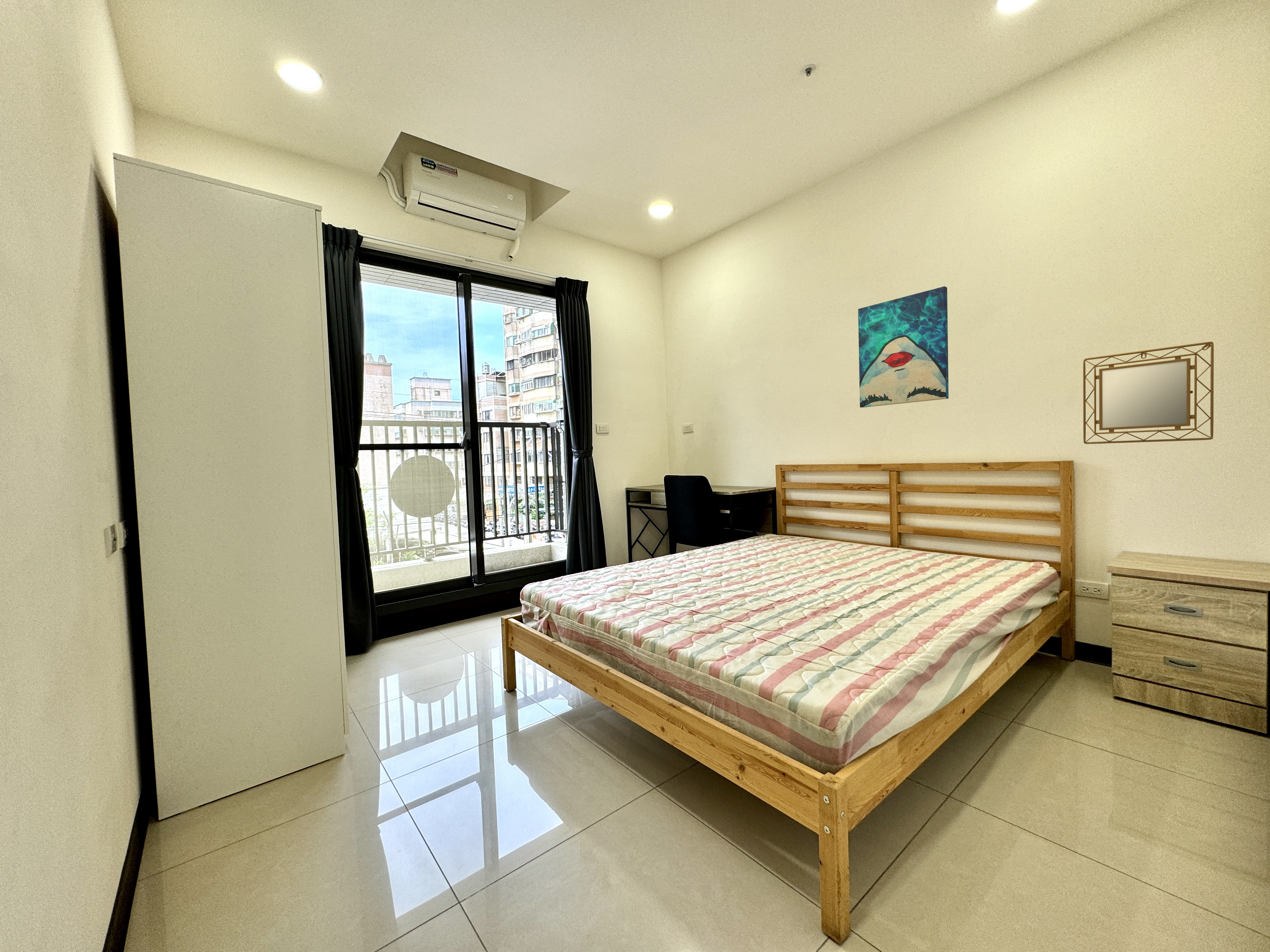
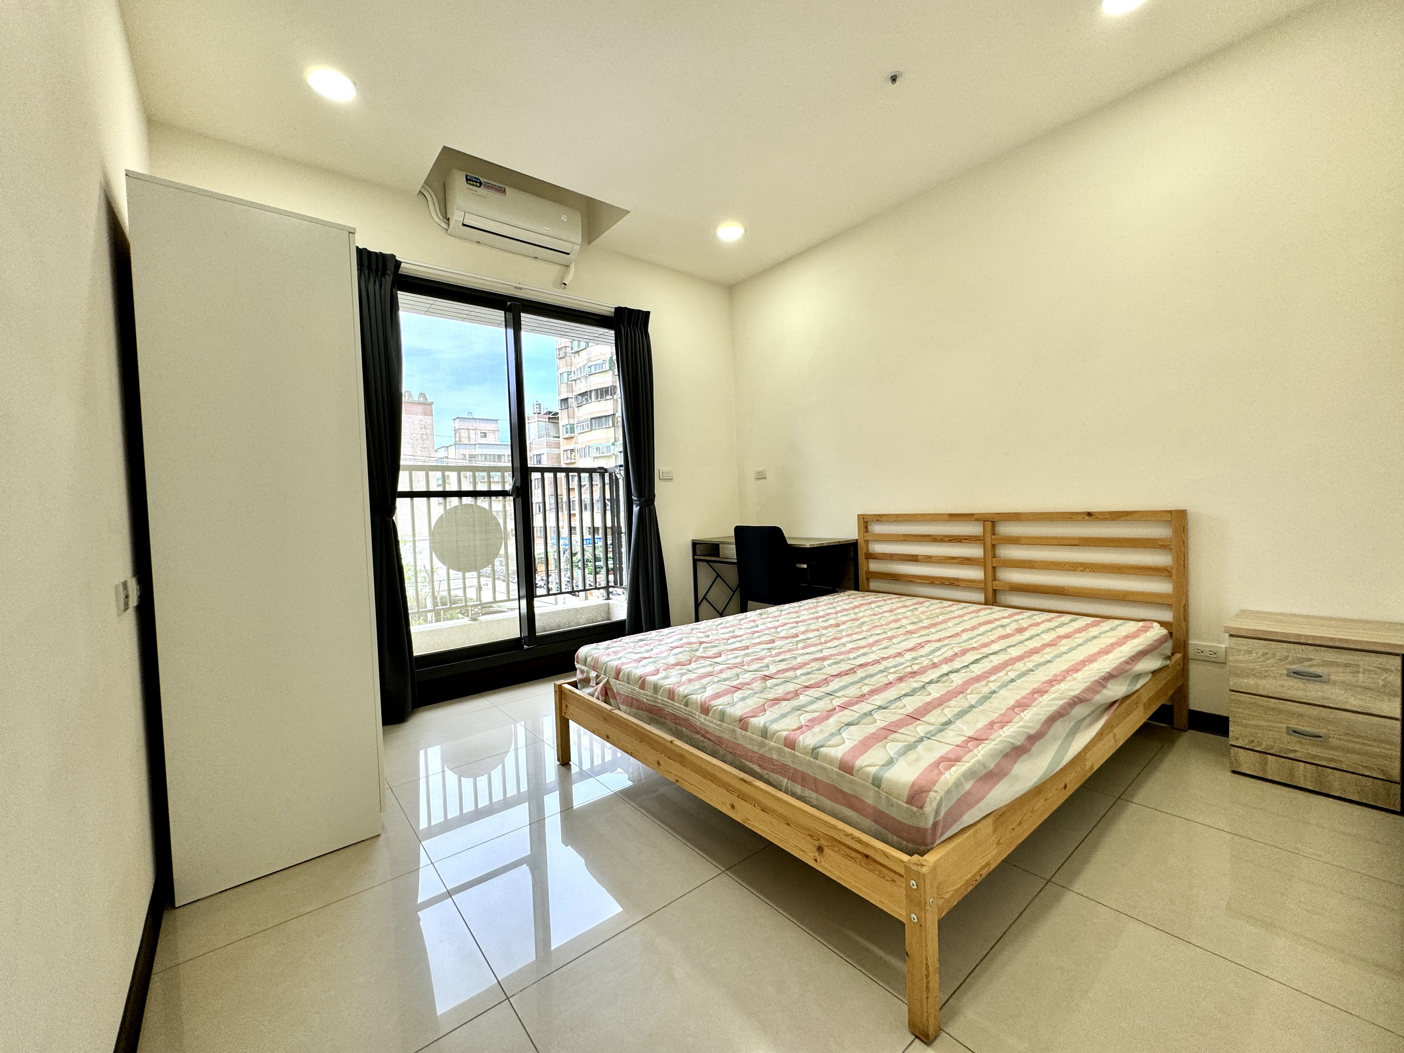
- home mirror (1143, 396)
- wall art (901, 351)
